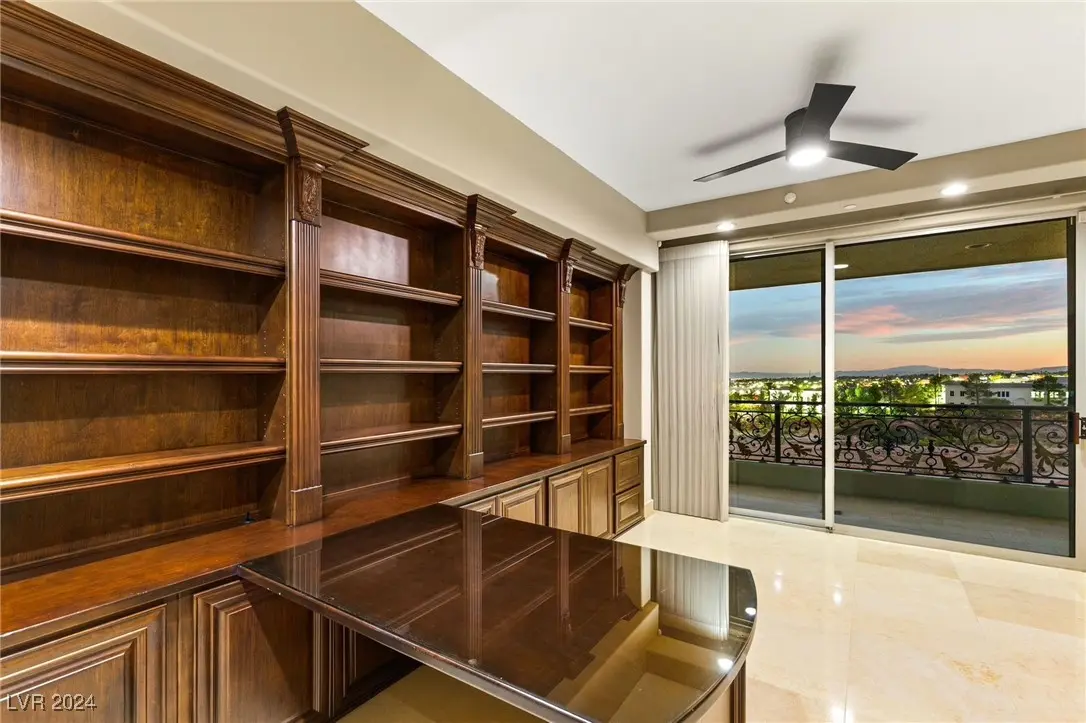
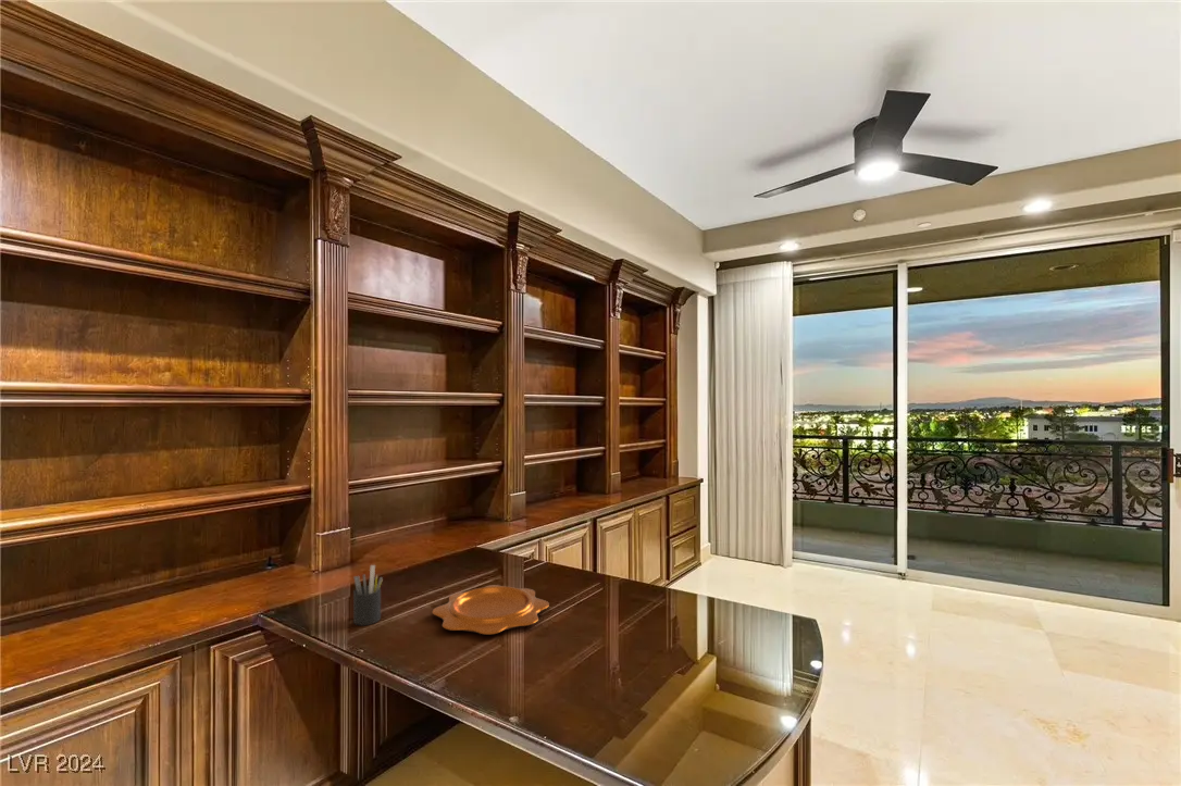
+ pen holder (368, 594)
+ decorative bowl (492, 607)
